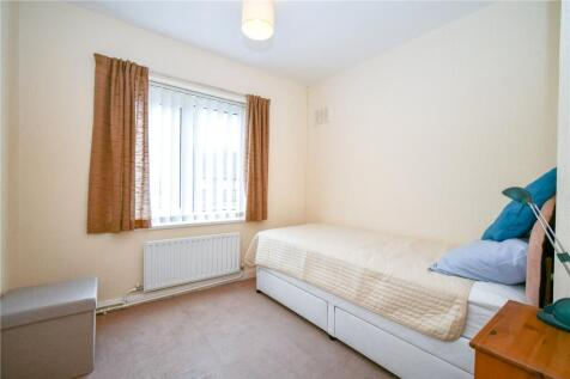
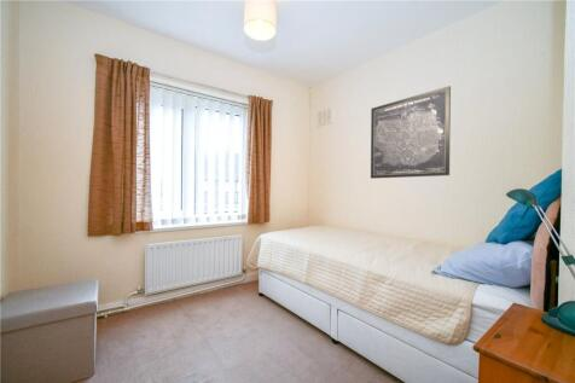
+ wall art (405, 138)
